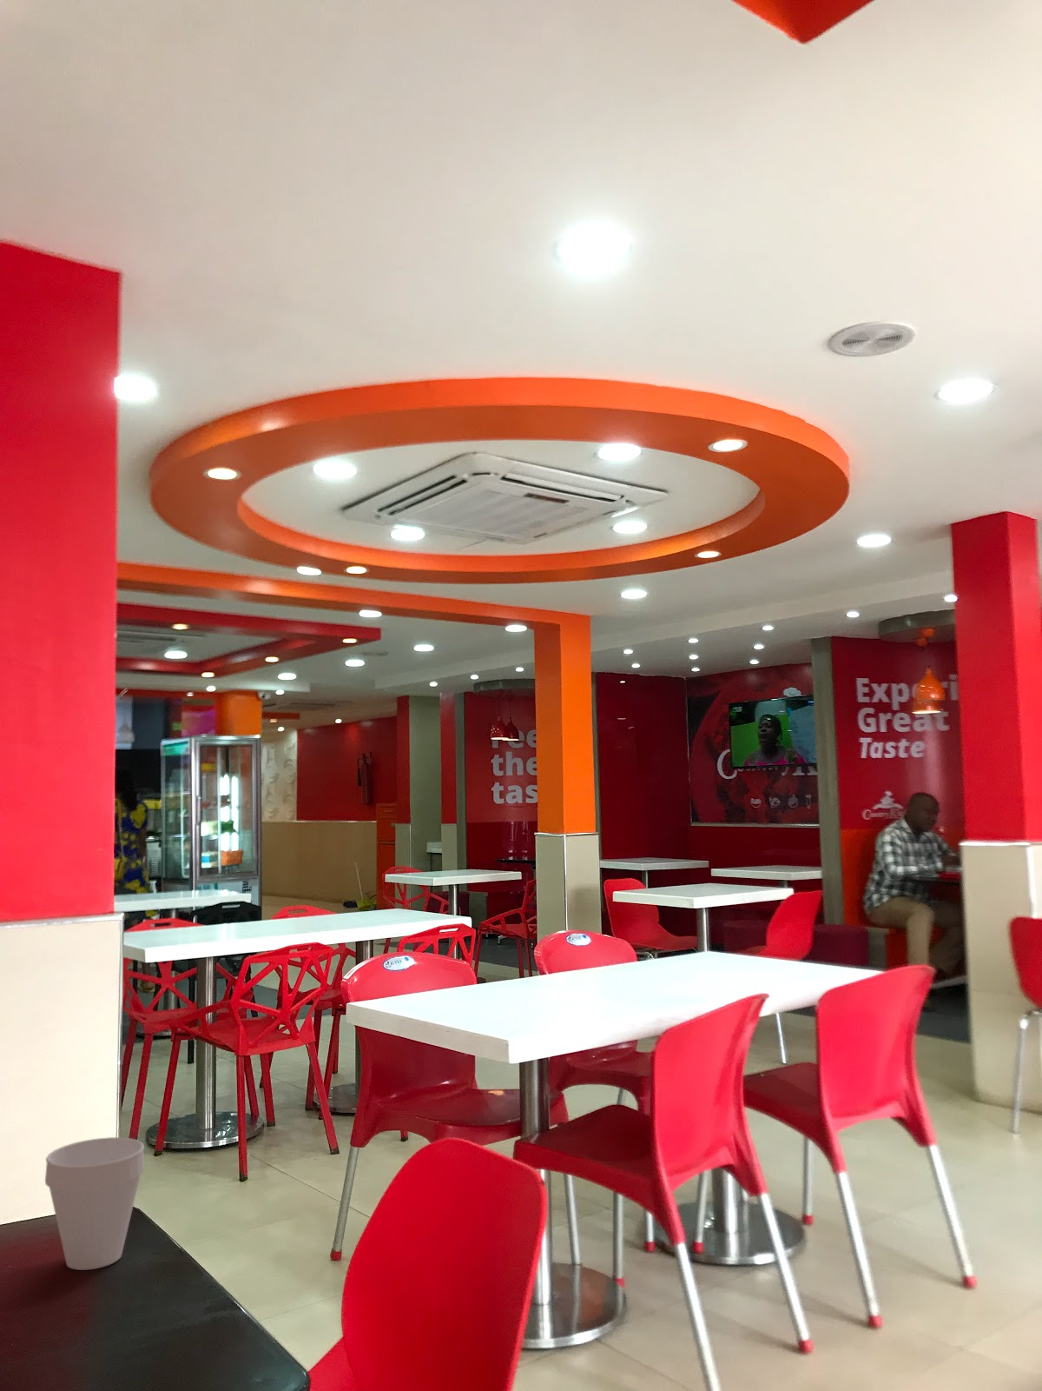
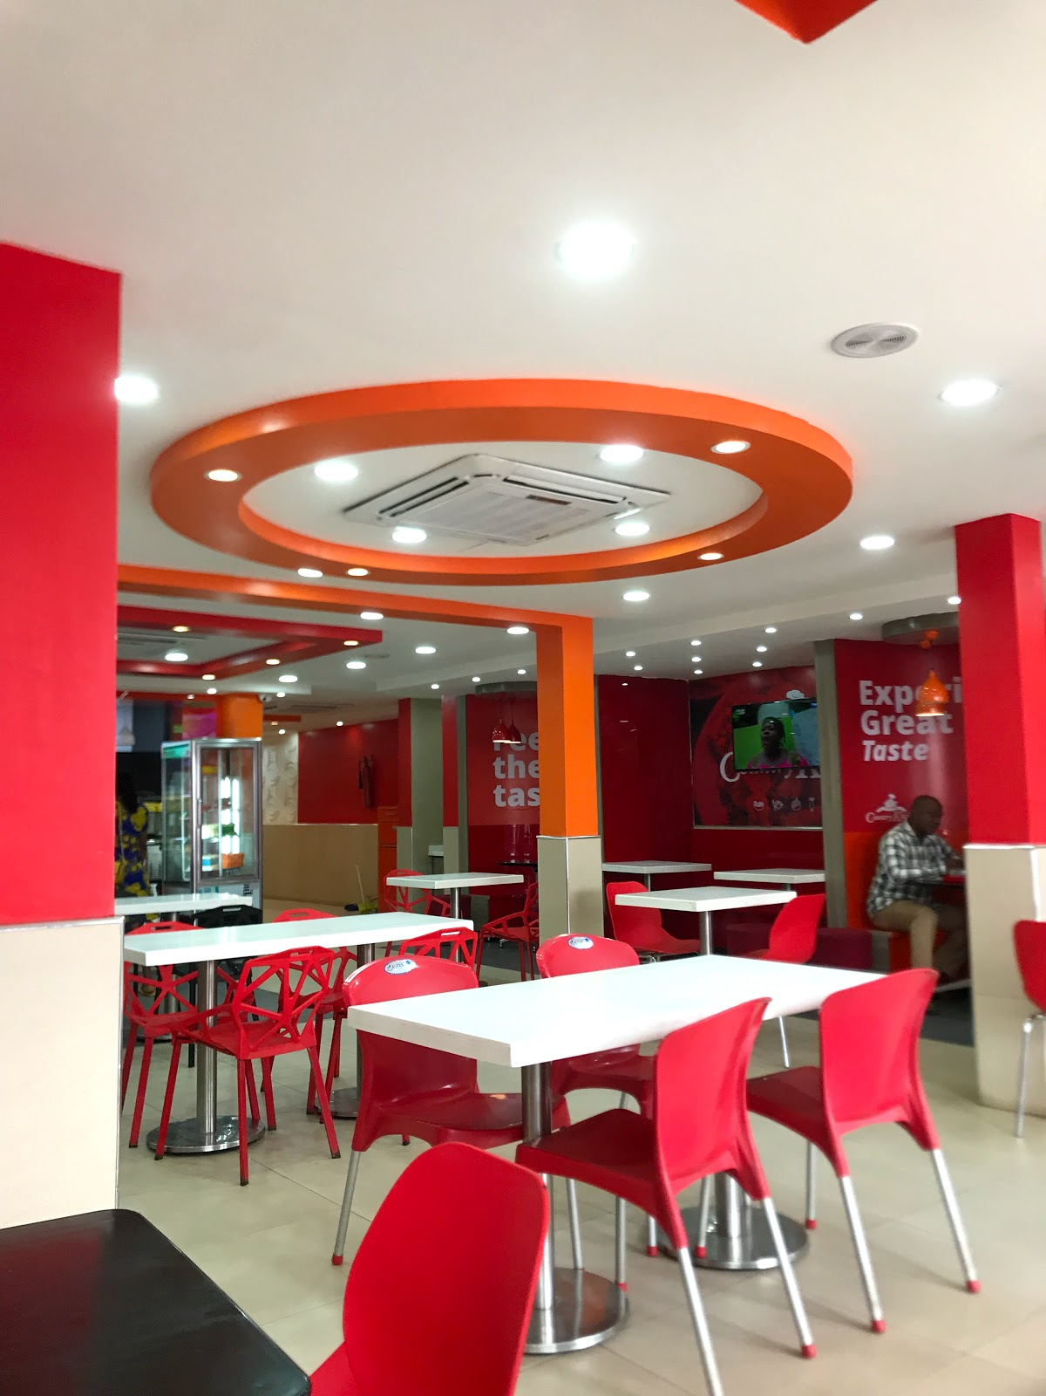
- cup (94, 1204)
